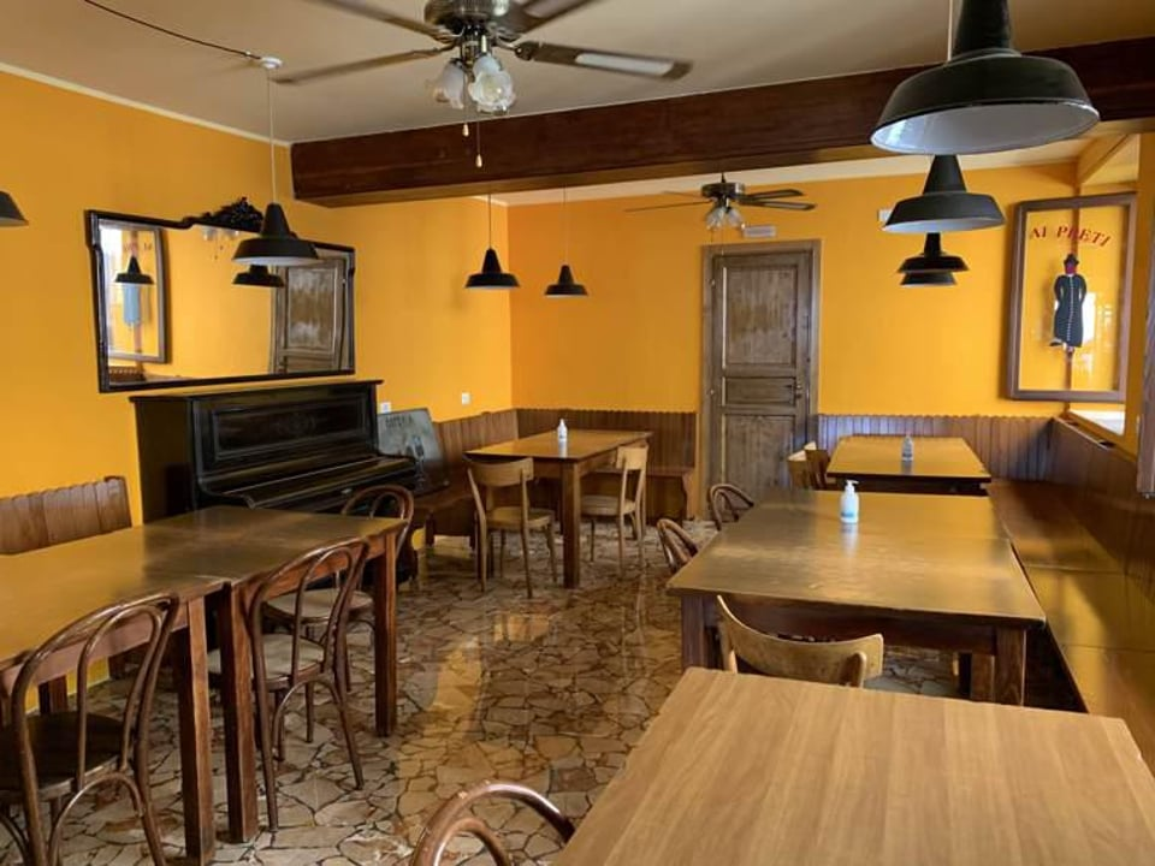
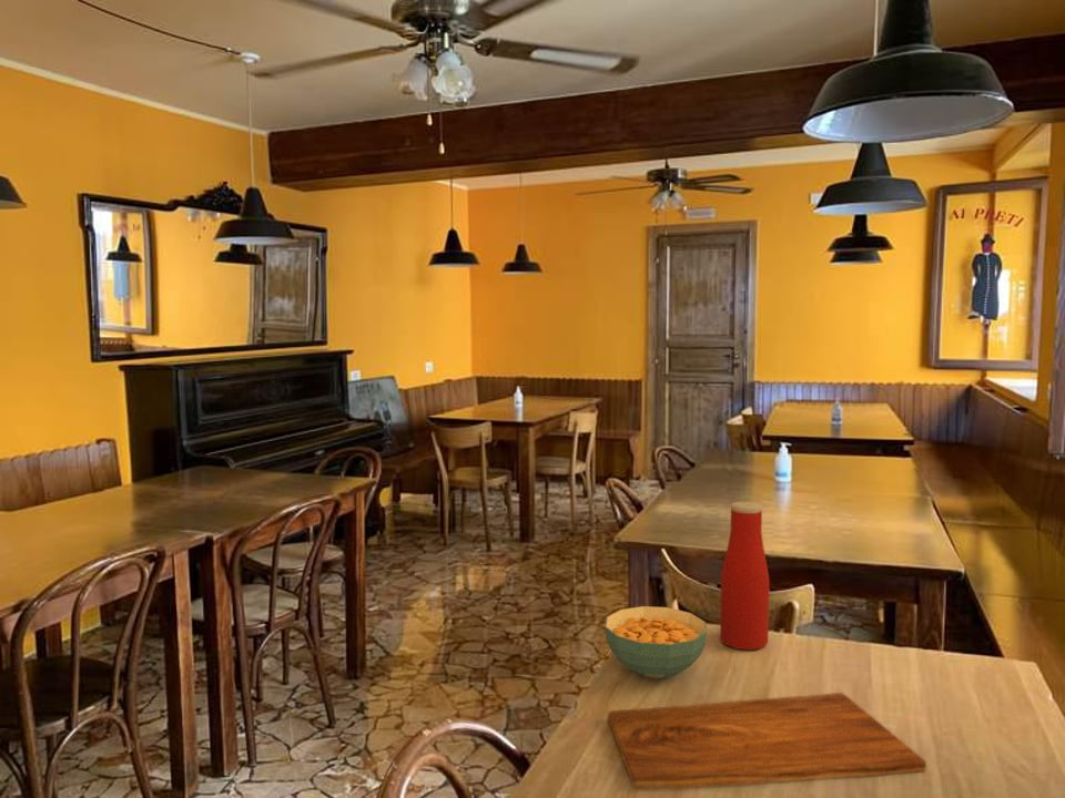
+ cereal bowl (655, 647)
+ bottle (744, 573)
+ cutting board (753, 738)
